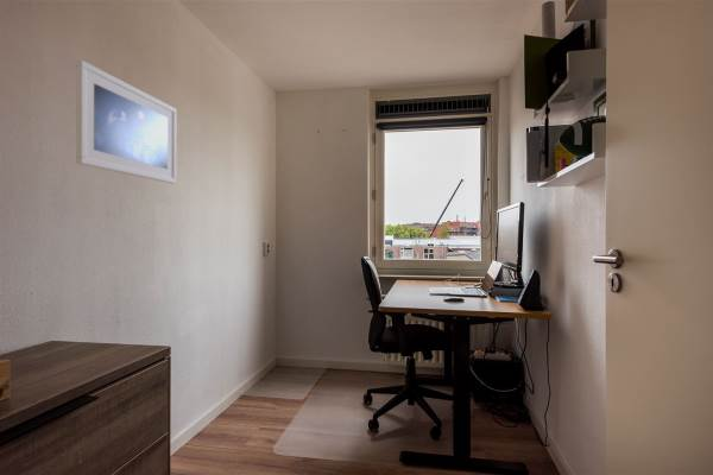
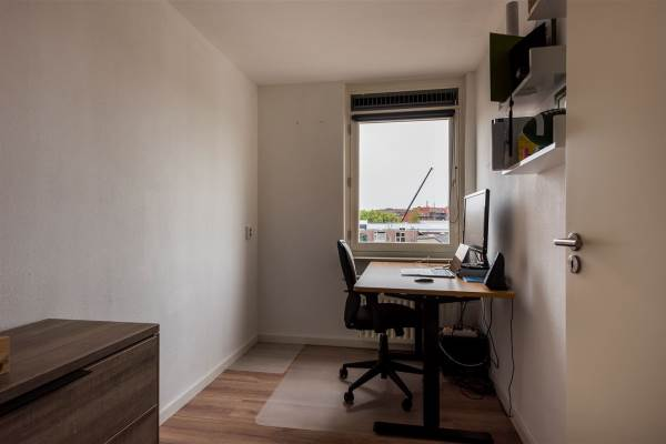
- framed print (134, 131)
